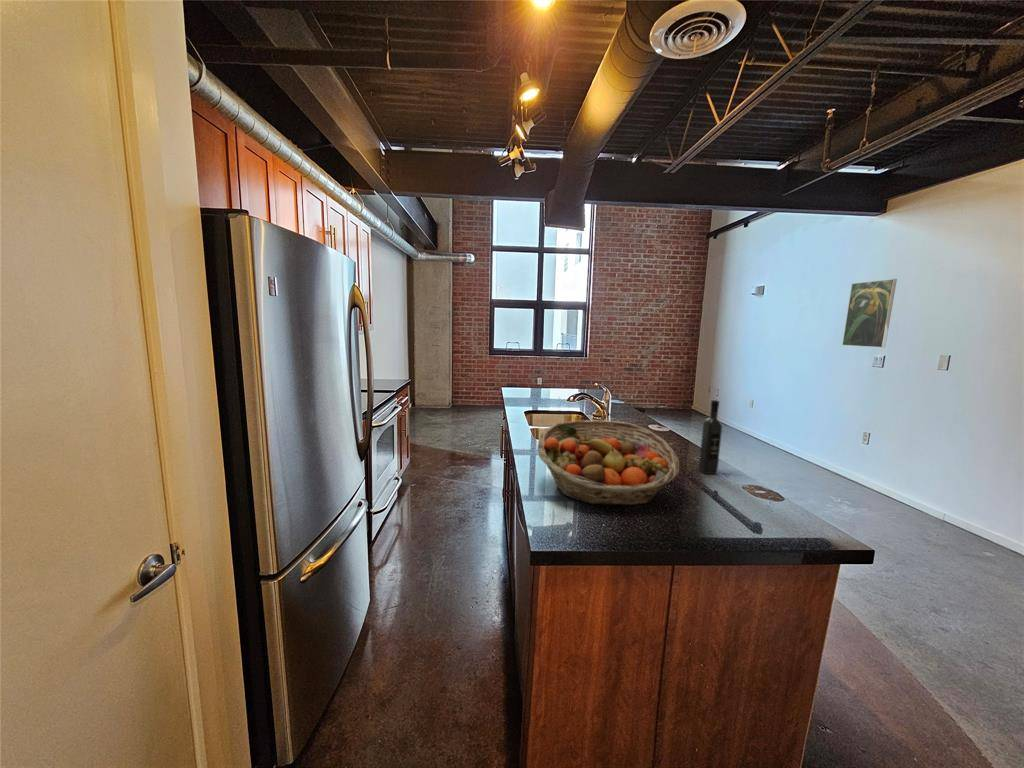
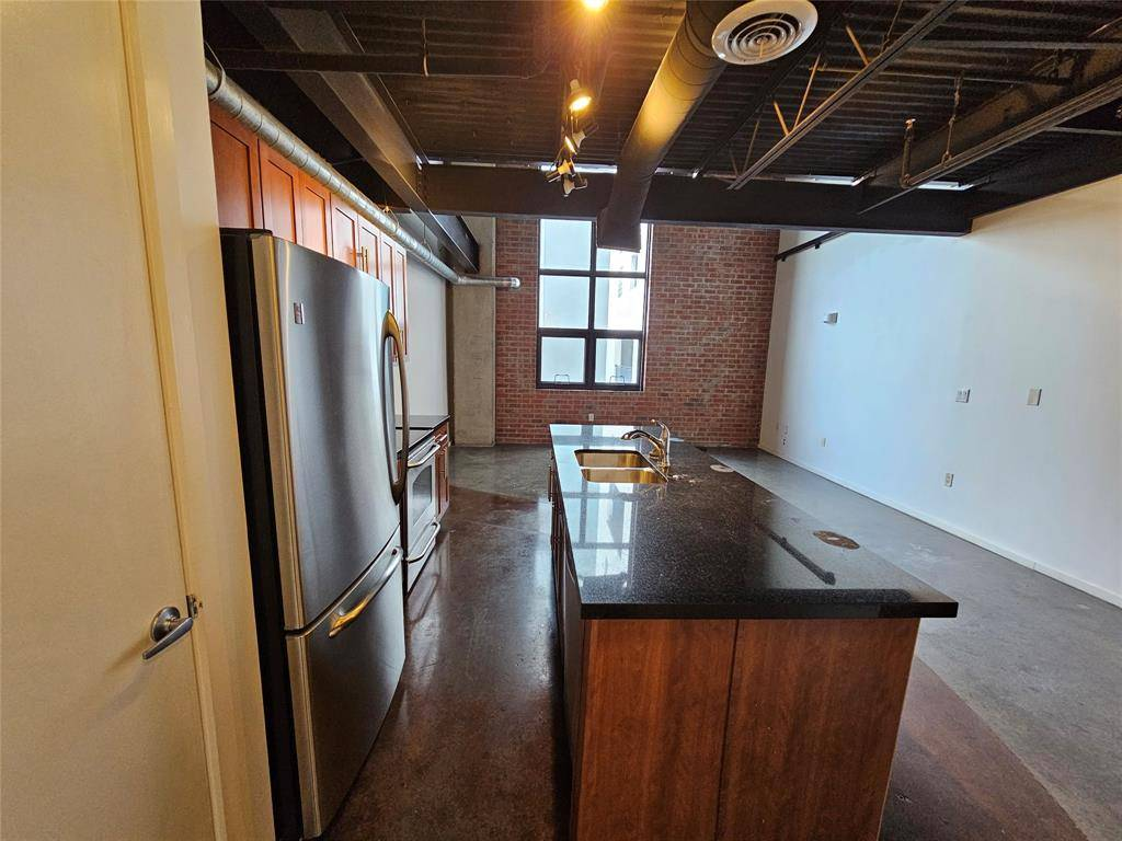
- wine bottle (711, 436)
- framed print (867, 314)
- fruit basket (605, 459)
